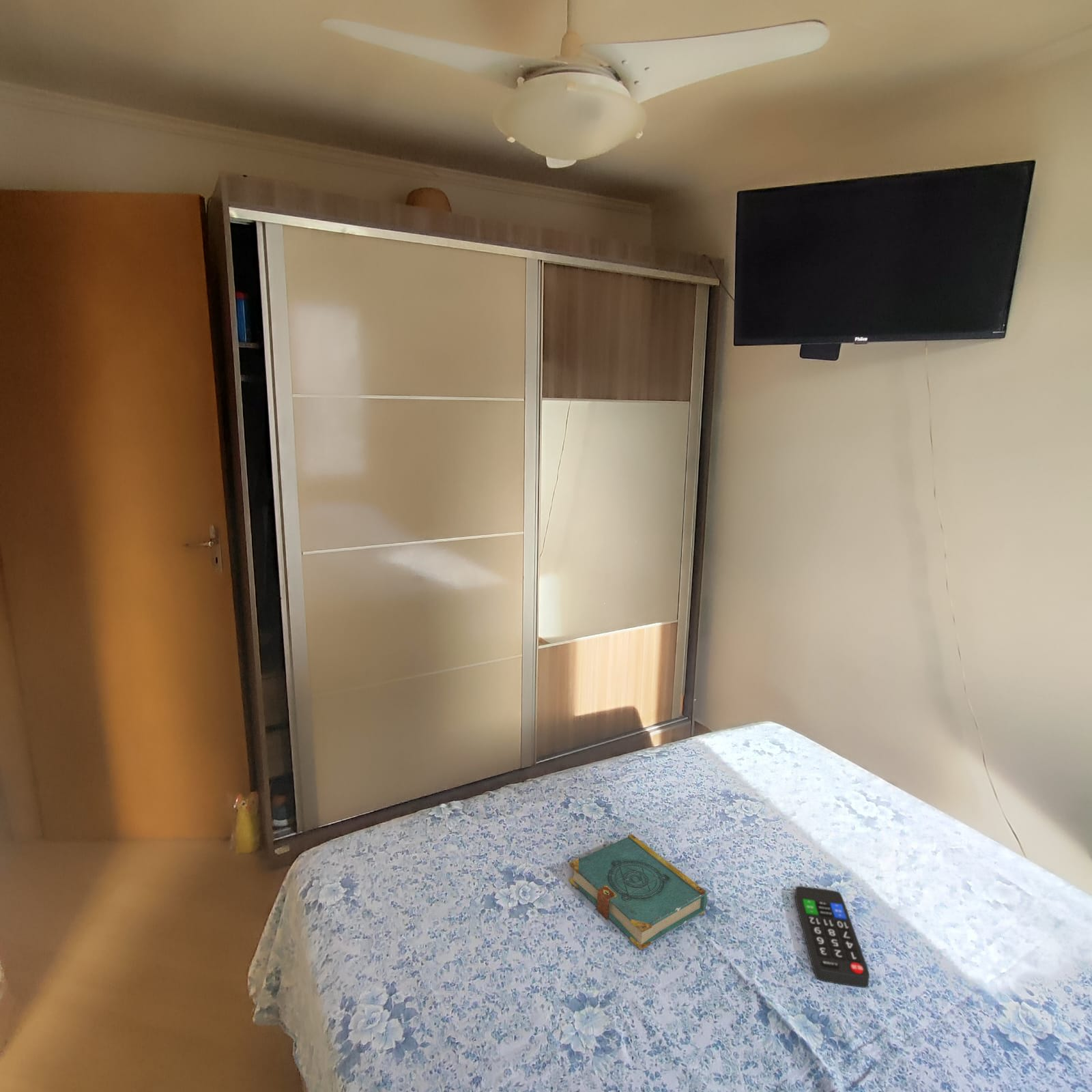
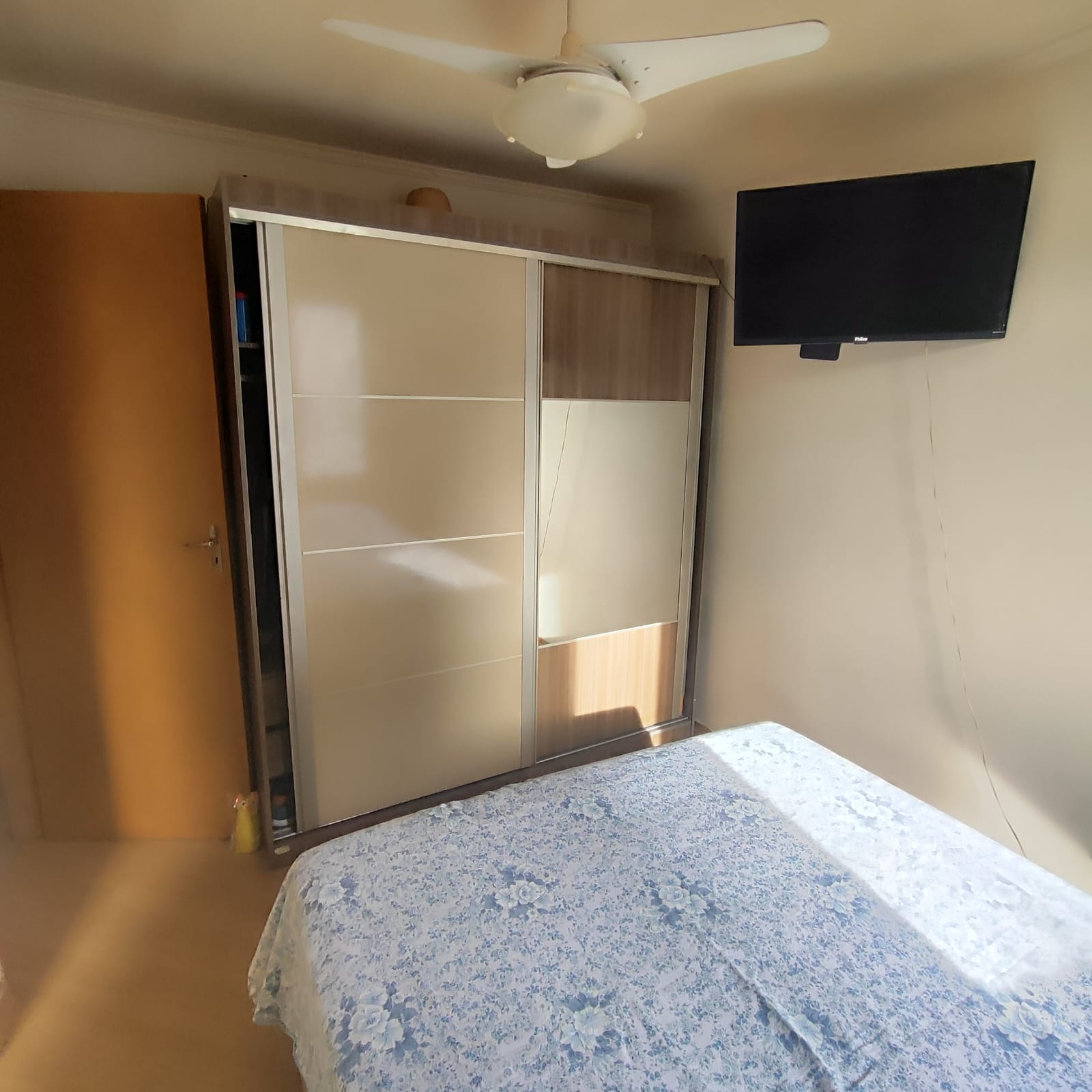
- book (635, 885)
- remote control (829, 932)
